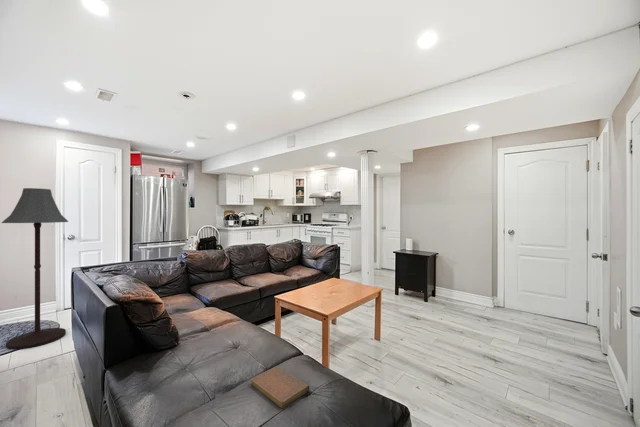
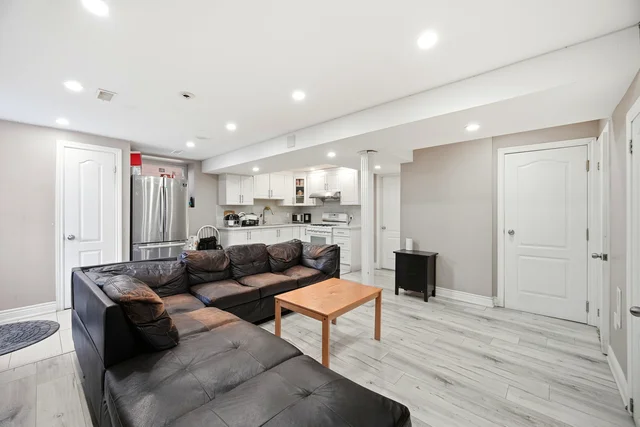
- floor lamp (37, 264)
- notebook (279, 384)
